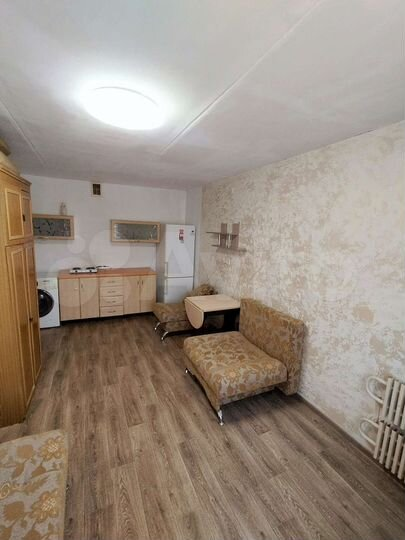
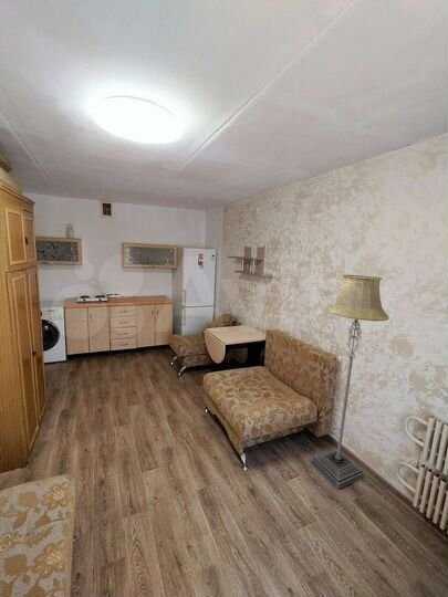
+ floor lamp (347, 378)
